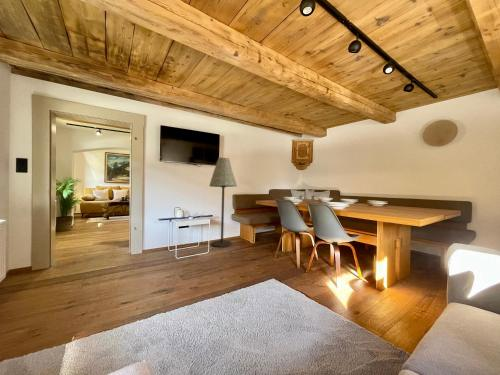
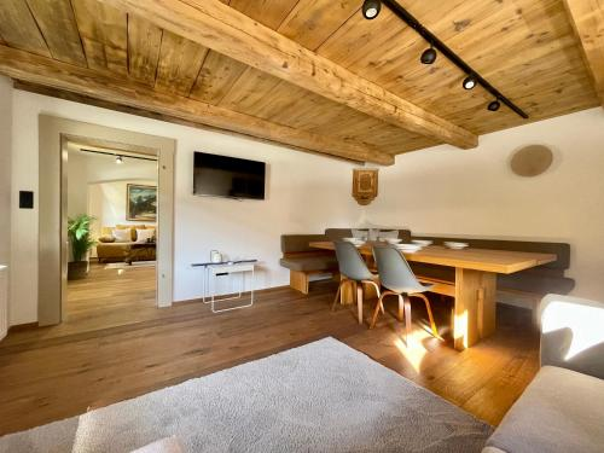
- floor lamp (222, 200)
